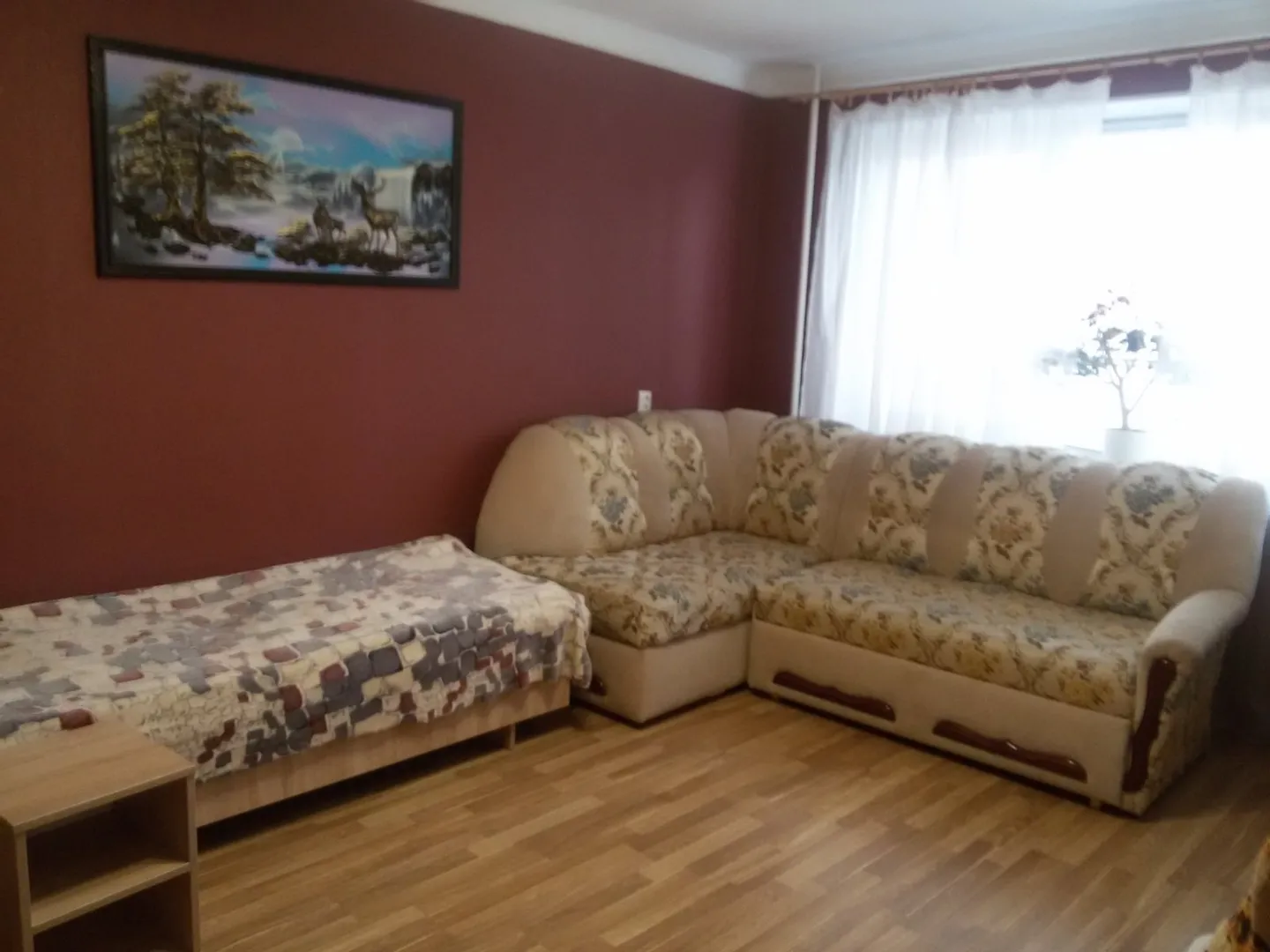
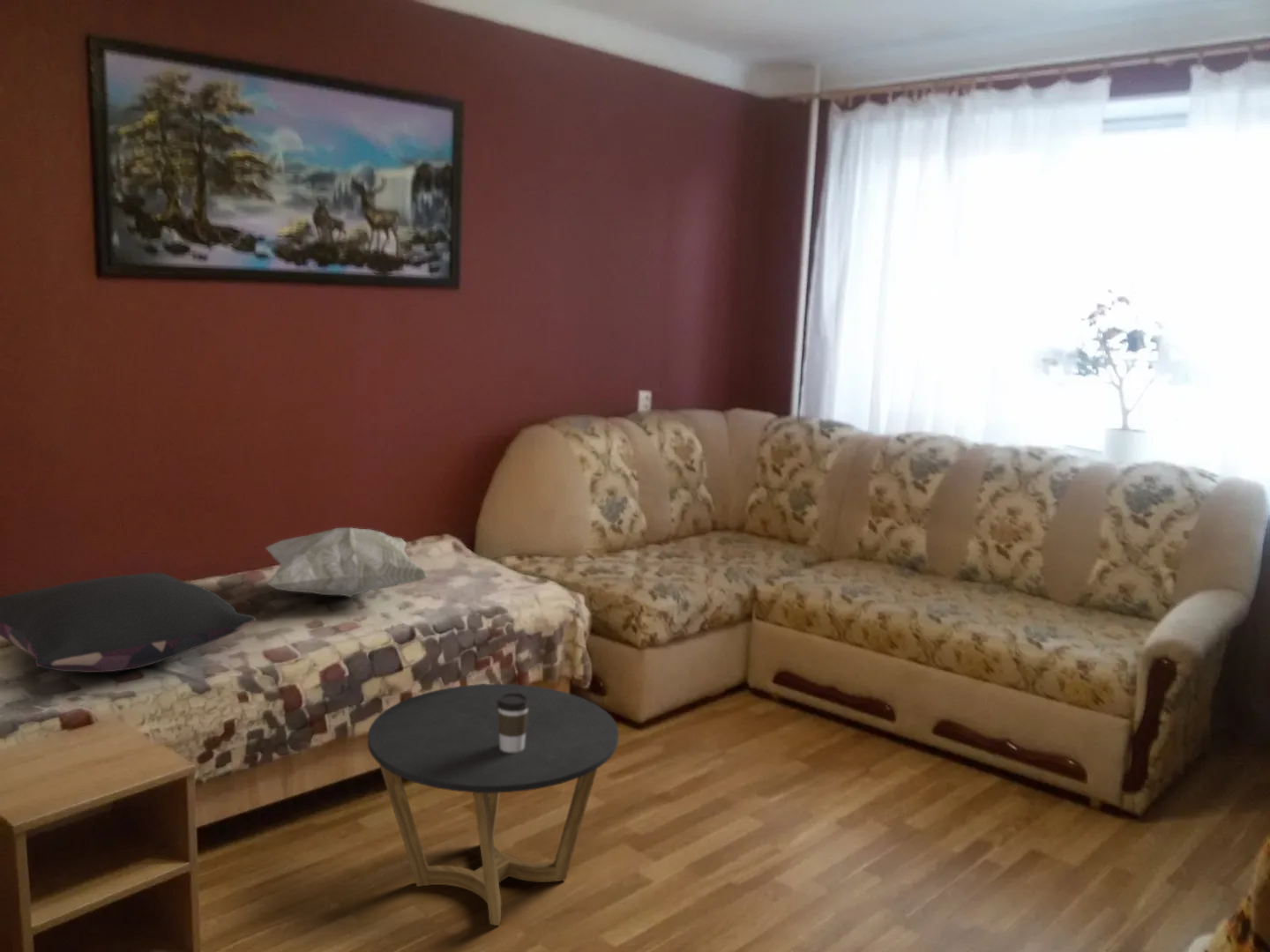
+ decorative pillow (343, 561)
+ coffee cup (512, 722)
+ pillow (113, 616)
+ side table (493, 806)
